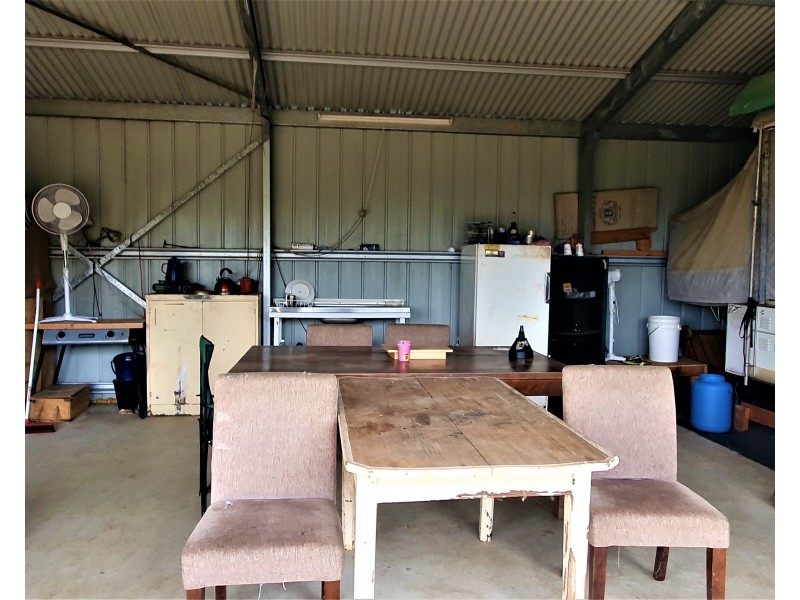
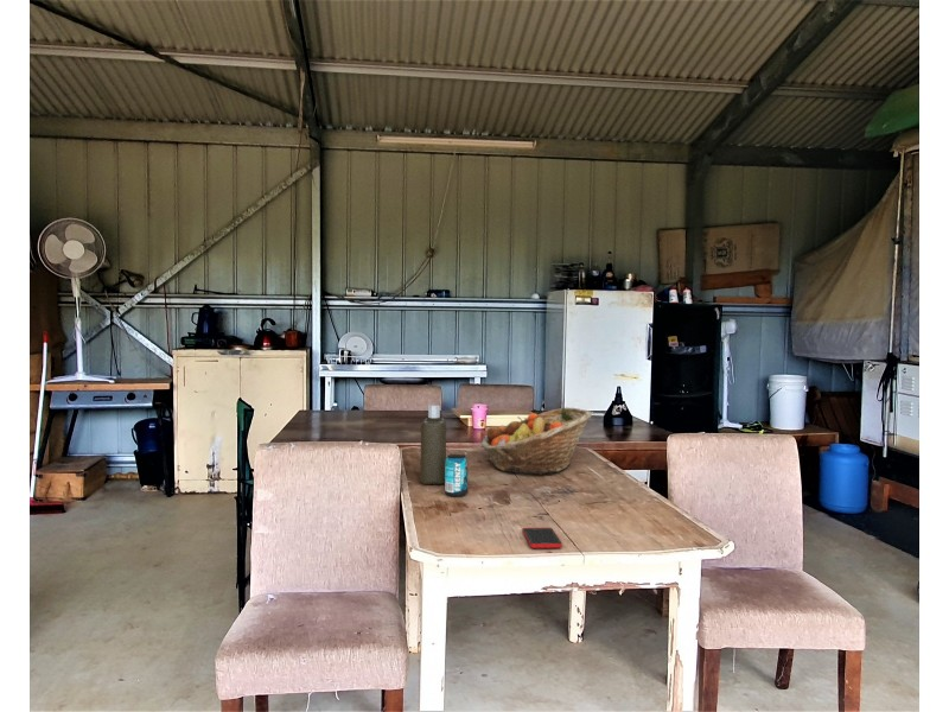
+ fruit basket (535, 437)
+ bottle (433, 443)
+ cell phone (541, 536)
+ beverage can (456, 475)
